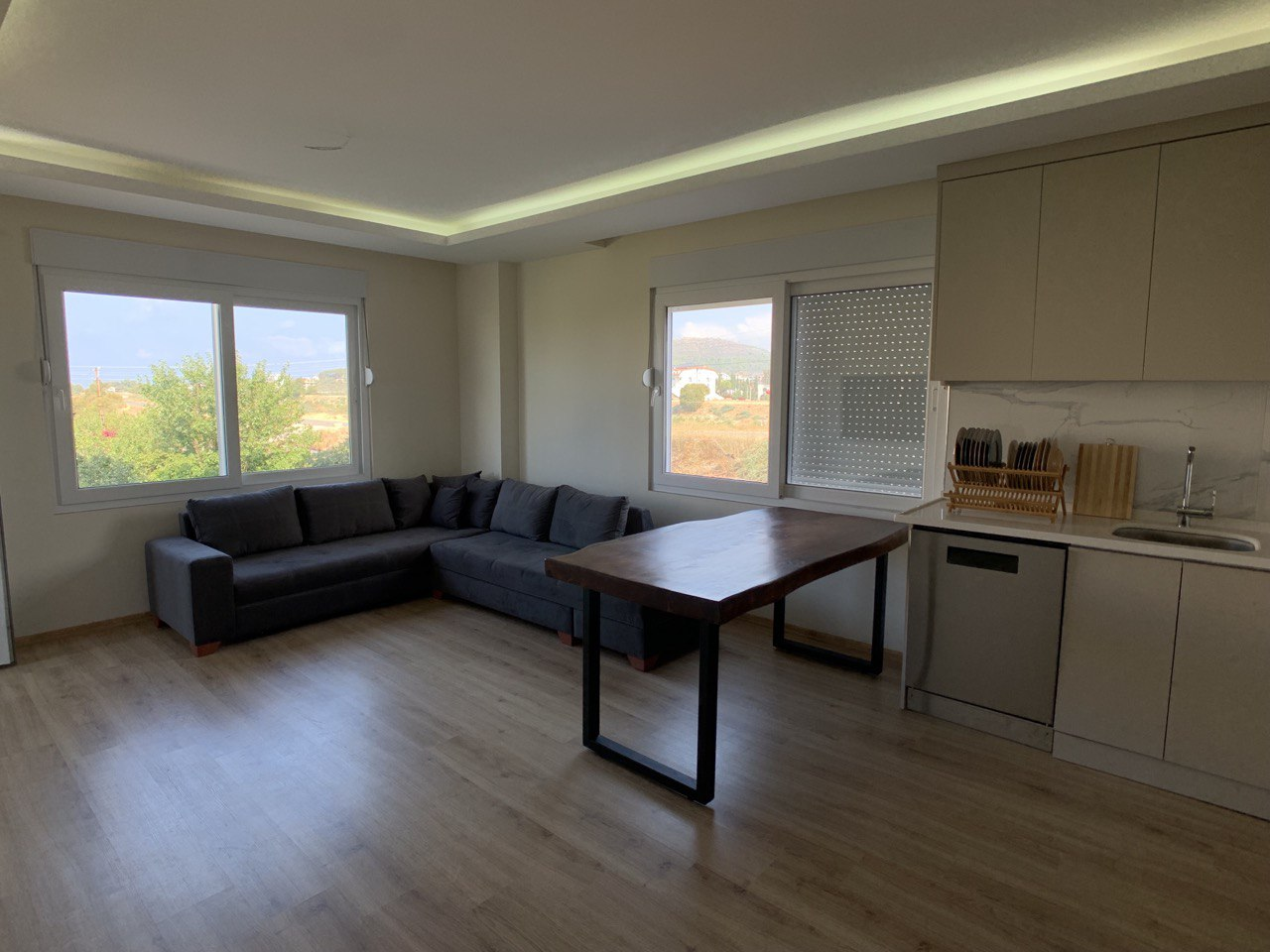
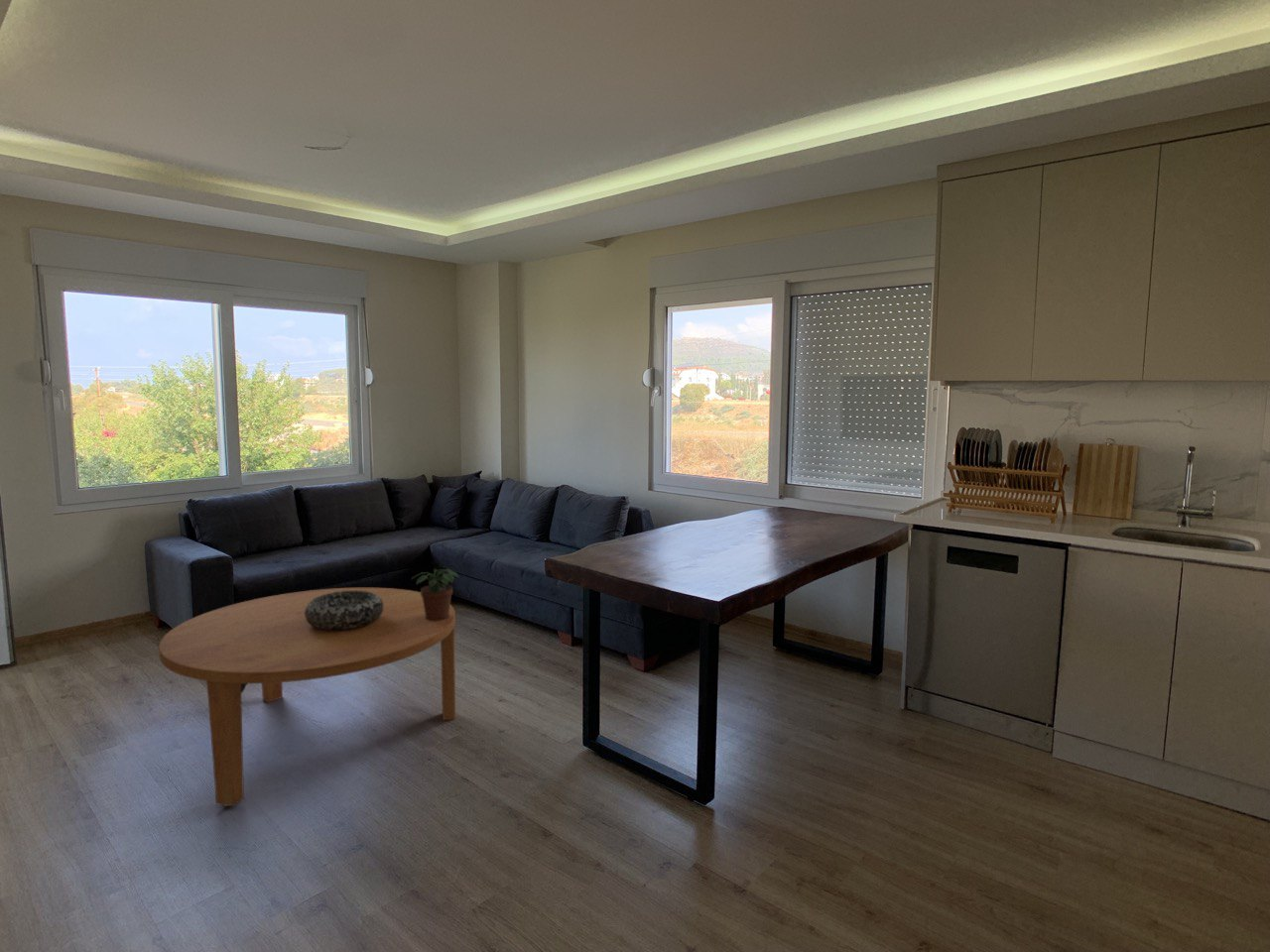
+ coffee table (320, 677)
+ potted plant (436, 594)
+ decorative bowl (344, 609)
